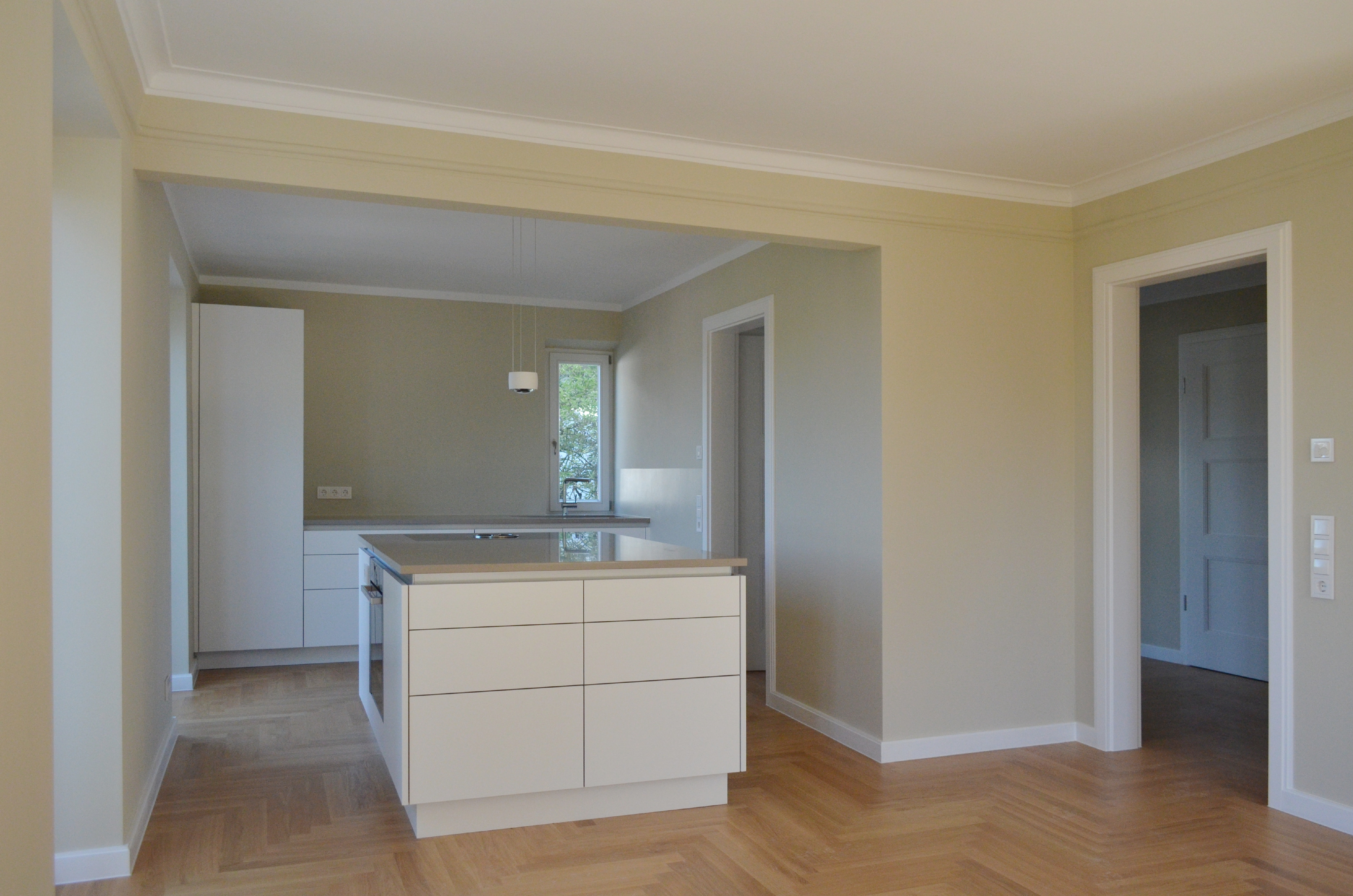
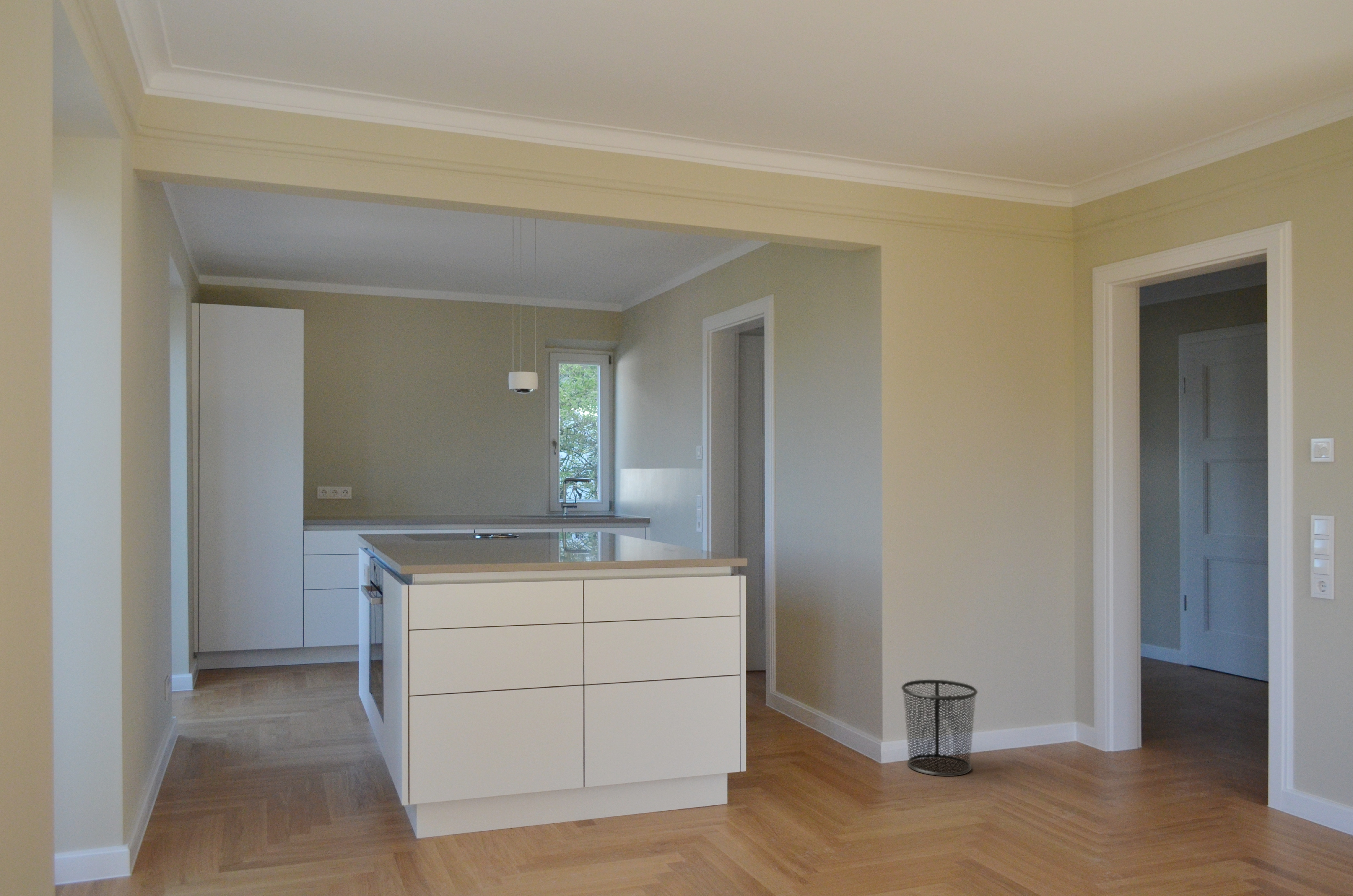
+ waste bin (939, 727)
